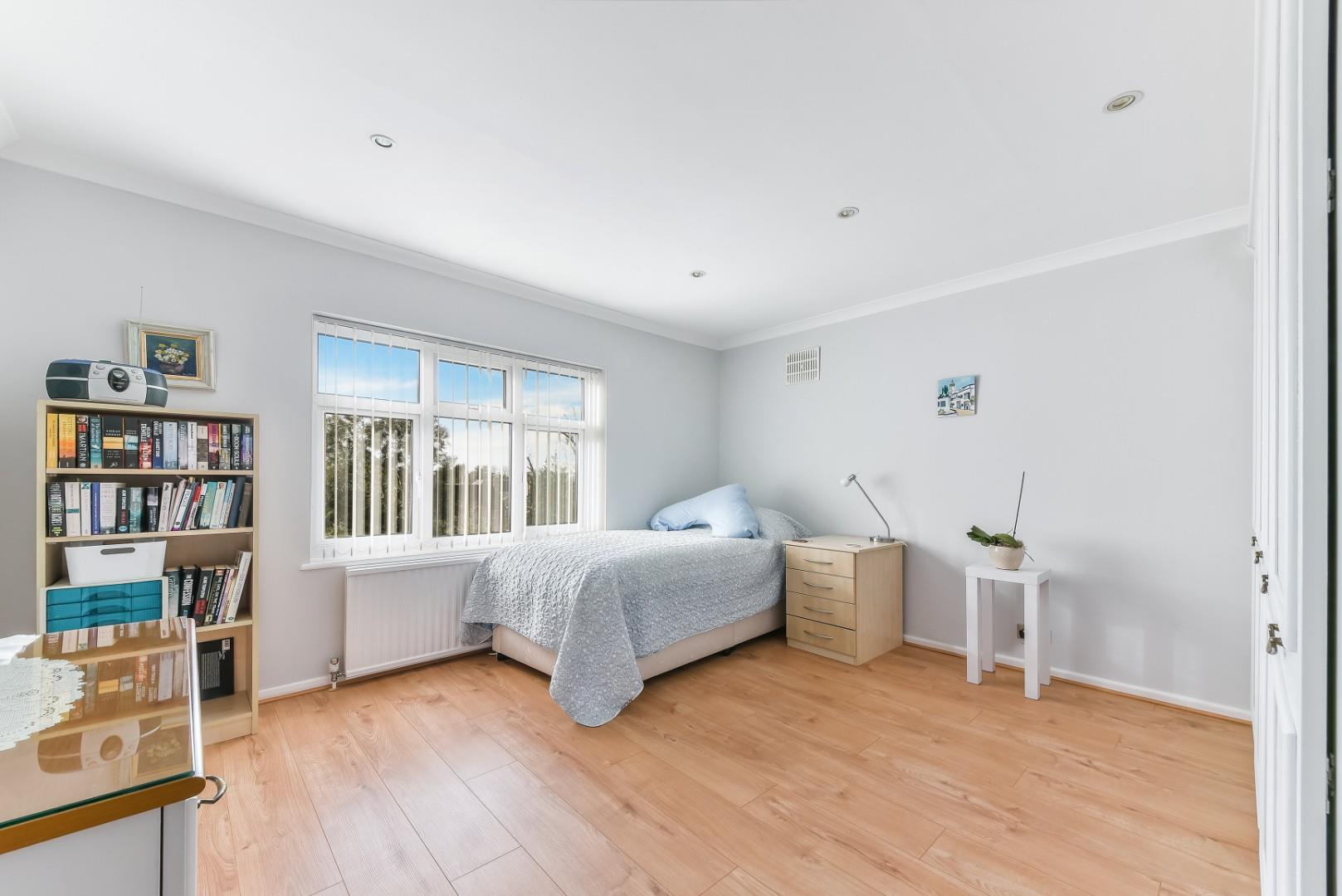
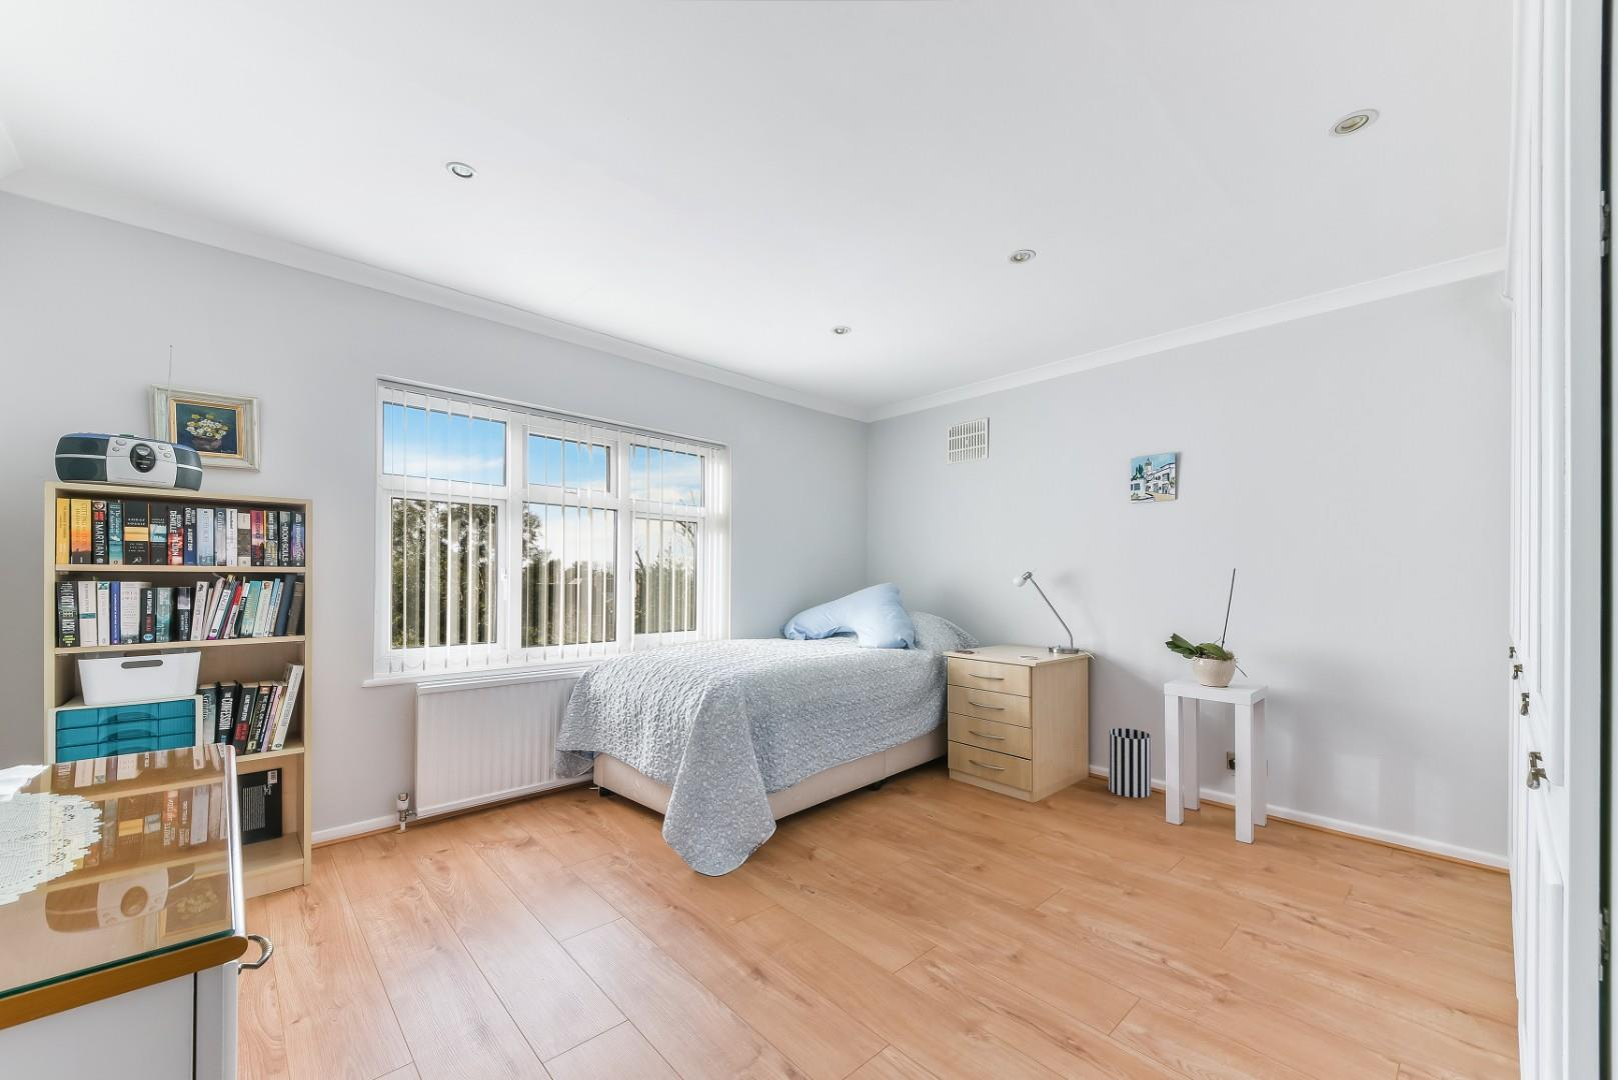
+ wastebasket (1129, 762)
